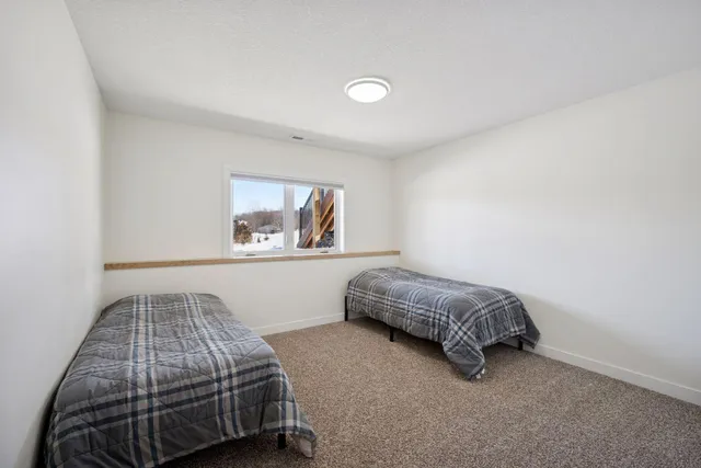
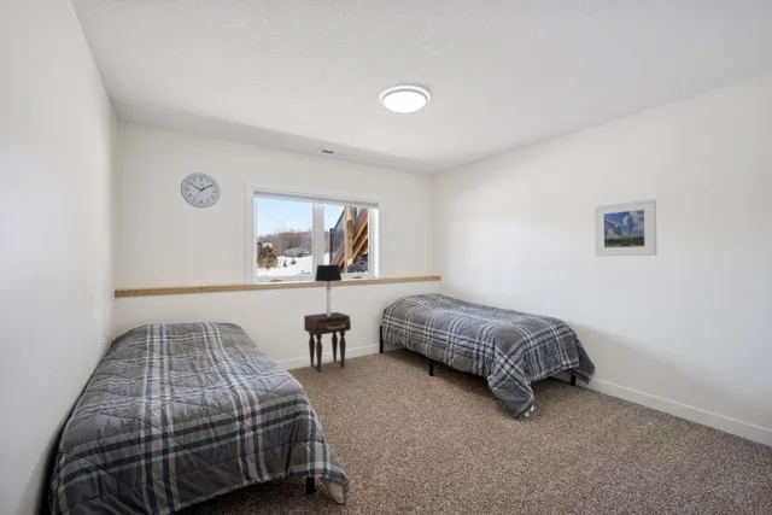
+ table lamp (328, 289)
+ nightstand (332, 343)
+ wall clock (200, 189)
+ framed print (624, 229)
